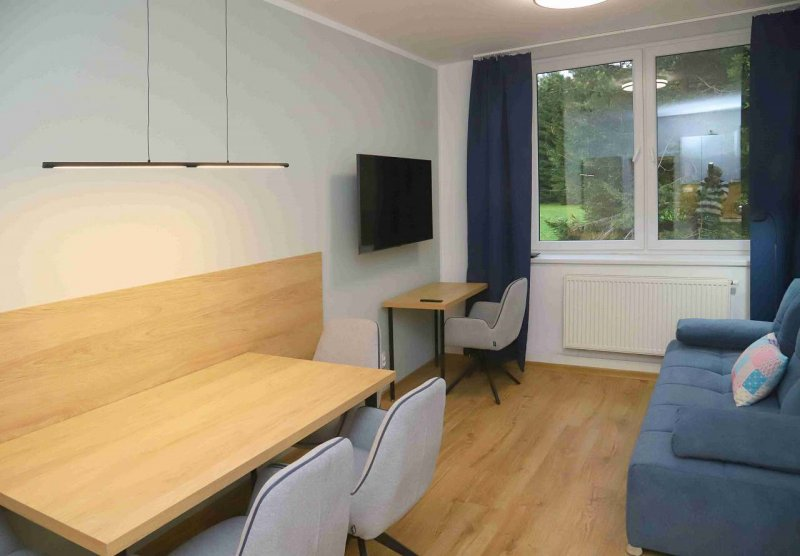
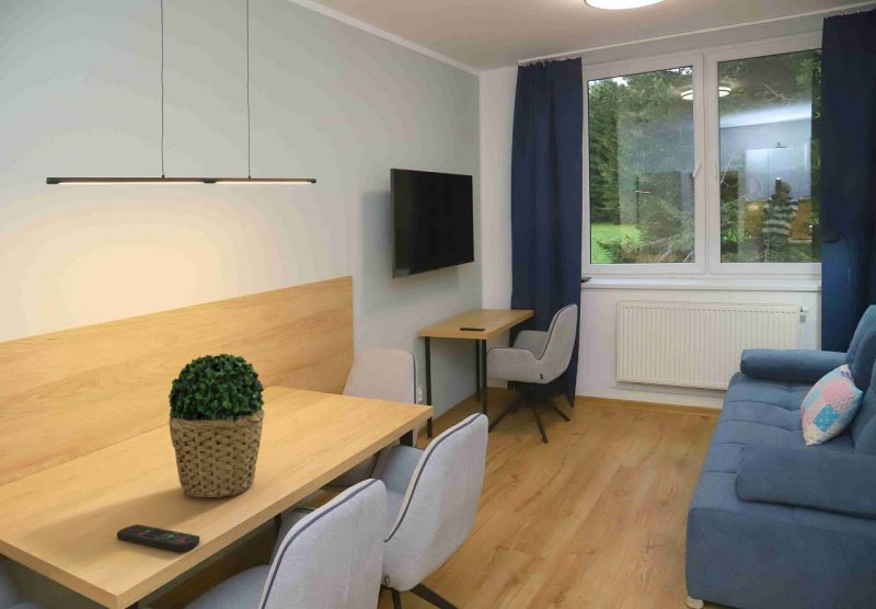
+ remote control (158, 537)
+ potted plant (217, 421)
